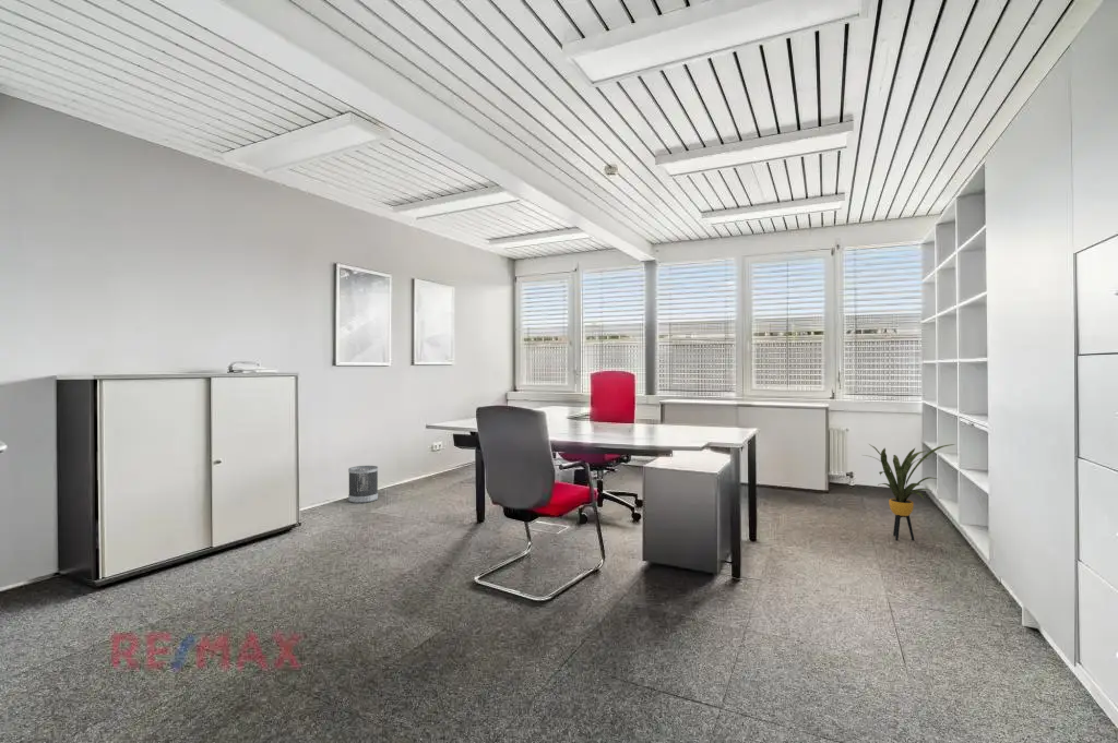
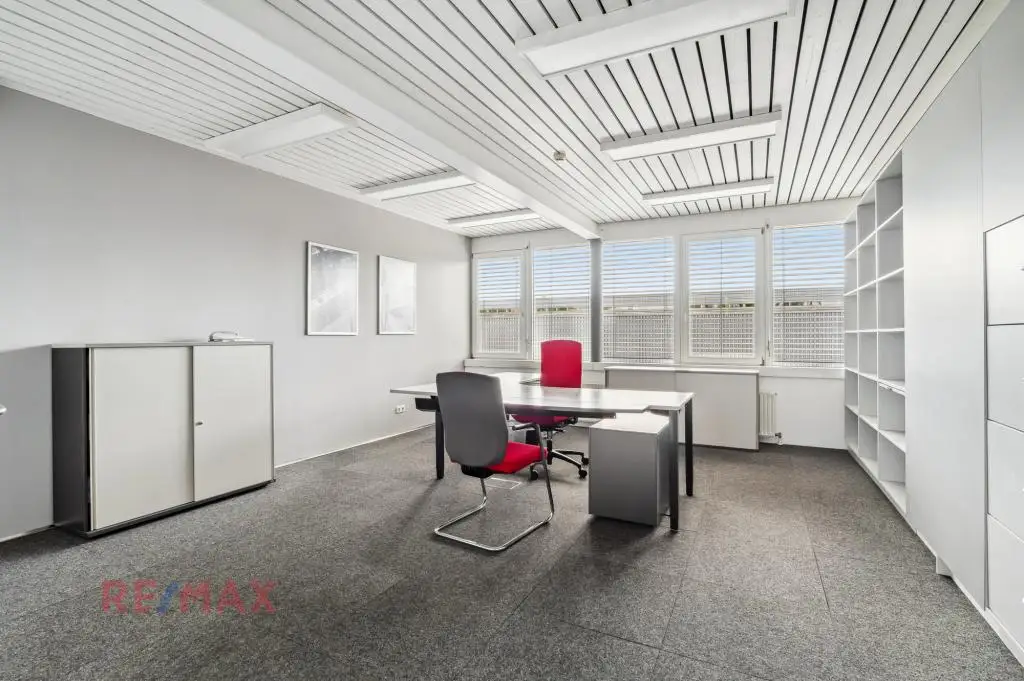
- house plant (906, 491)
- wastebasket (362, 483)
